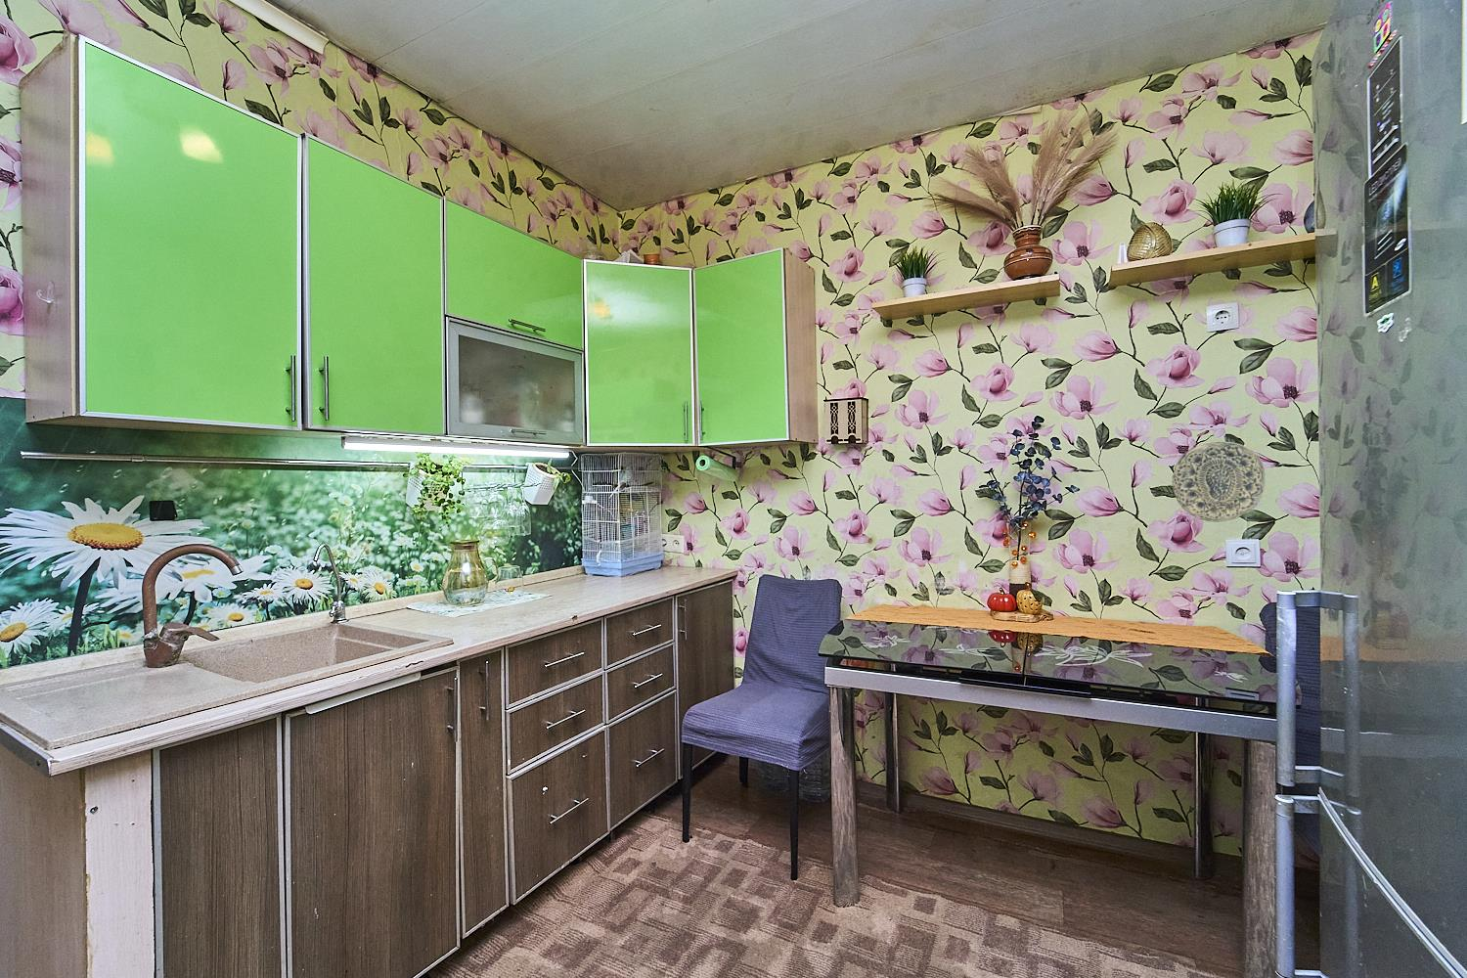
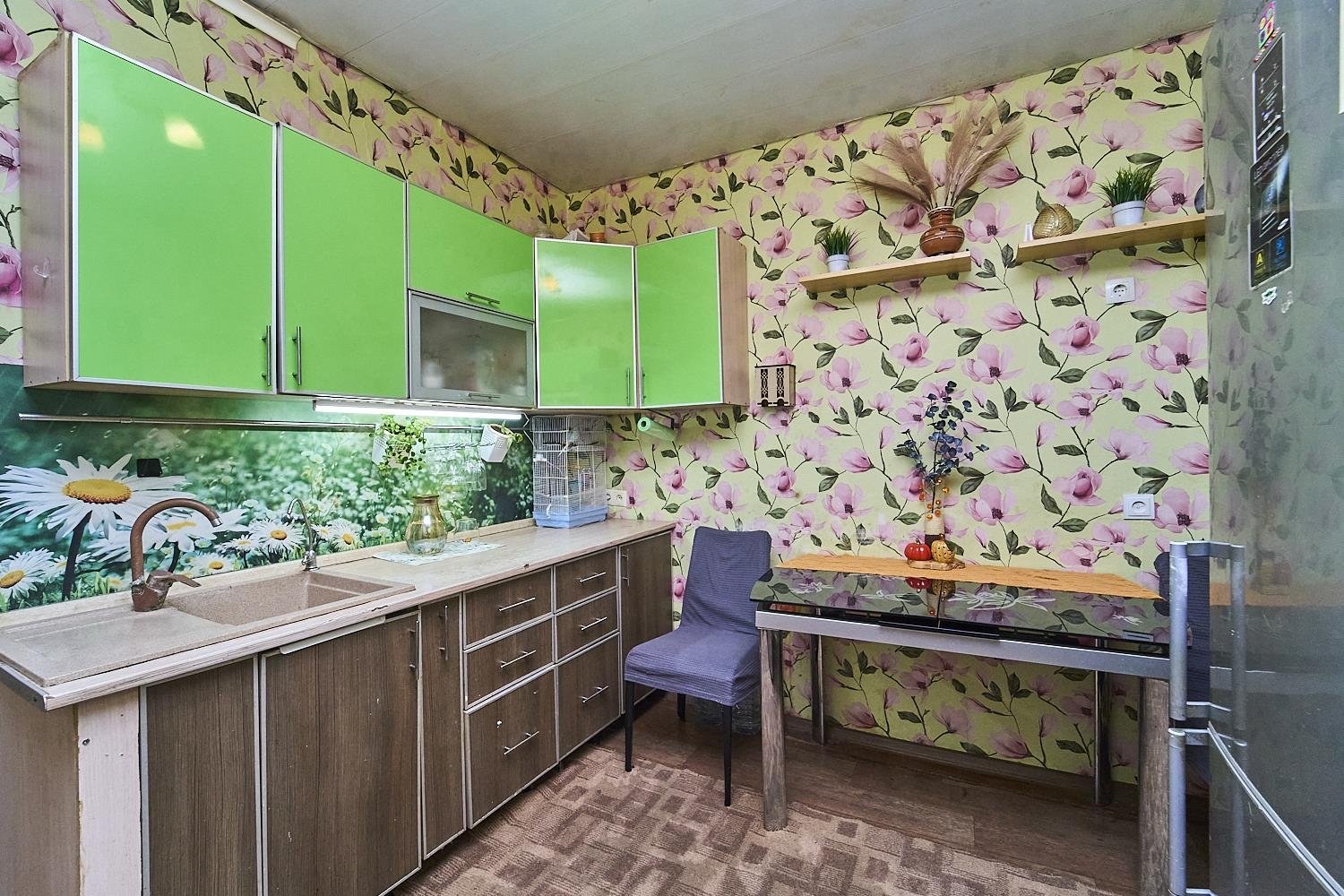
- decorative plate (1217, 481)
